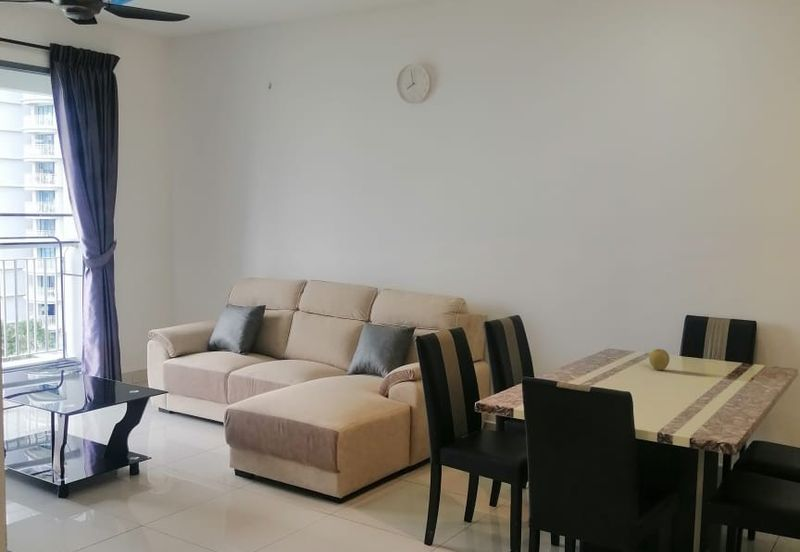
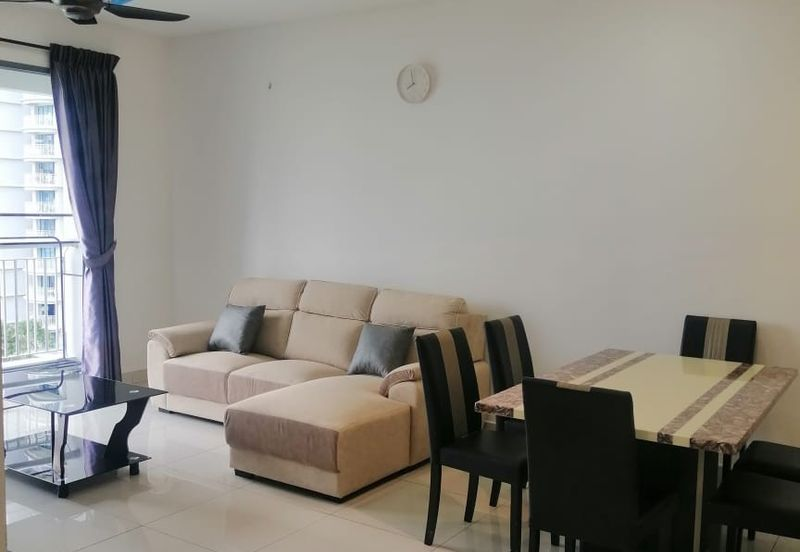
- fruit (659, 359)
